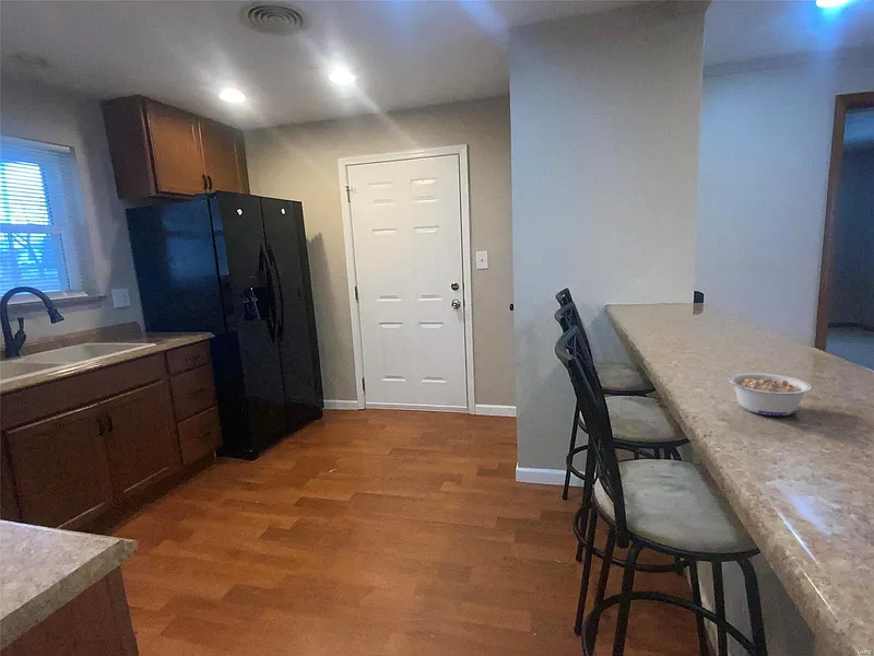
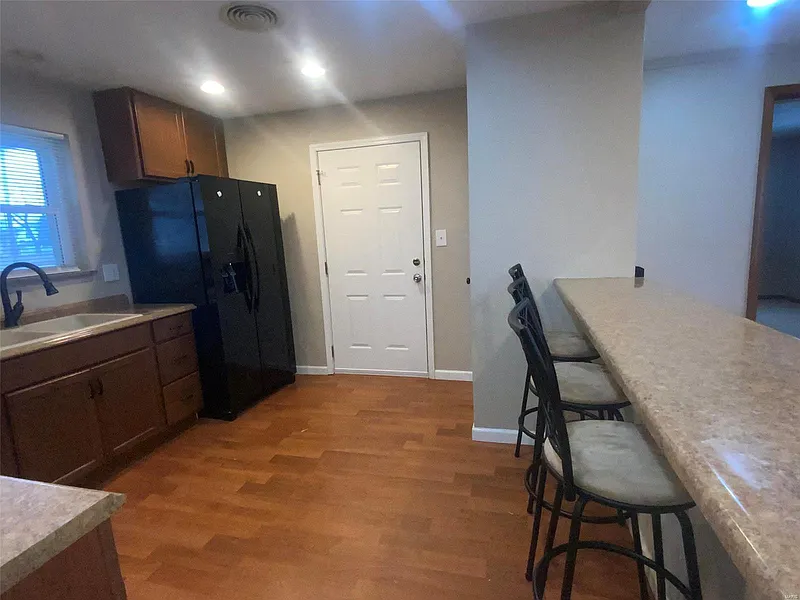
- legume (767, 393)
